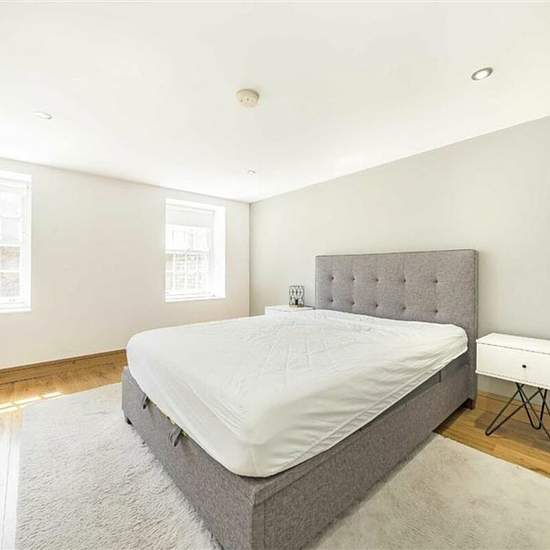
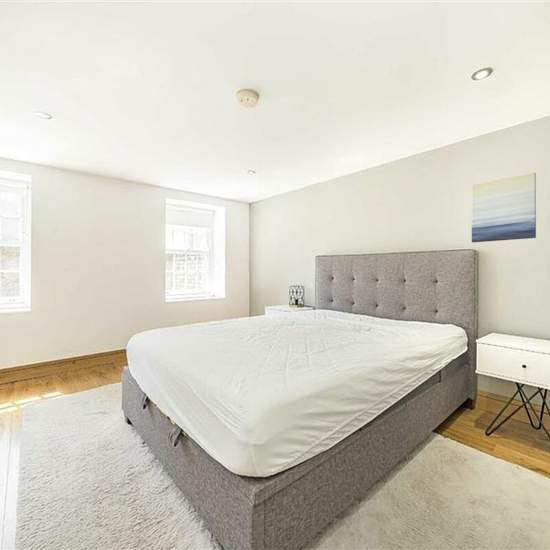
+ wall art (501, 209)
